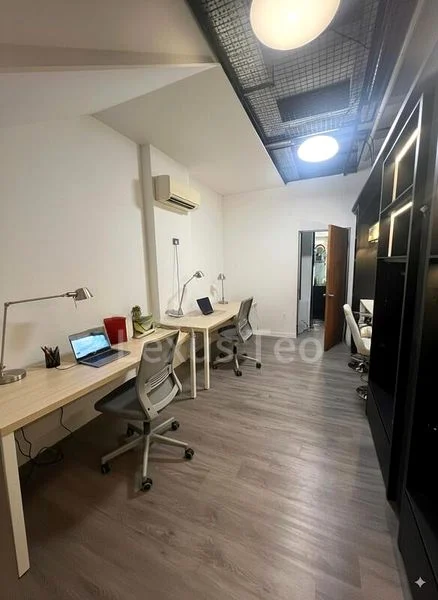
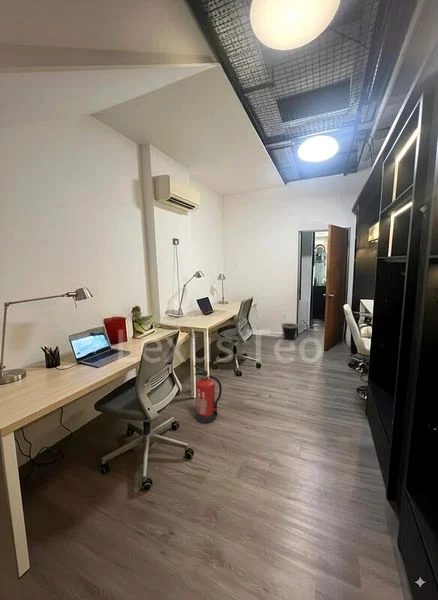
+ fire extinguisher (208, 393)
+ wastebasket (289, 332)
